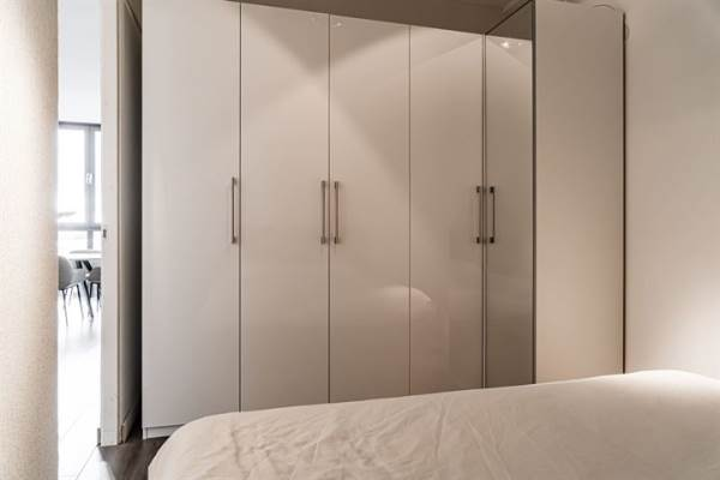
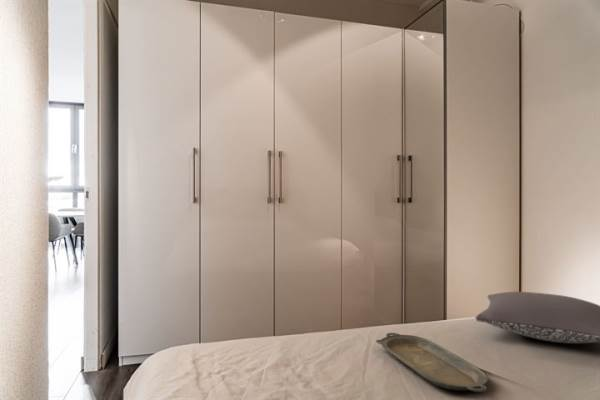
+ serving tray (428, 360)
+ pillow (544, 314)
